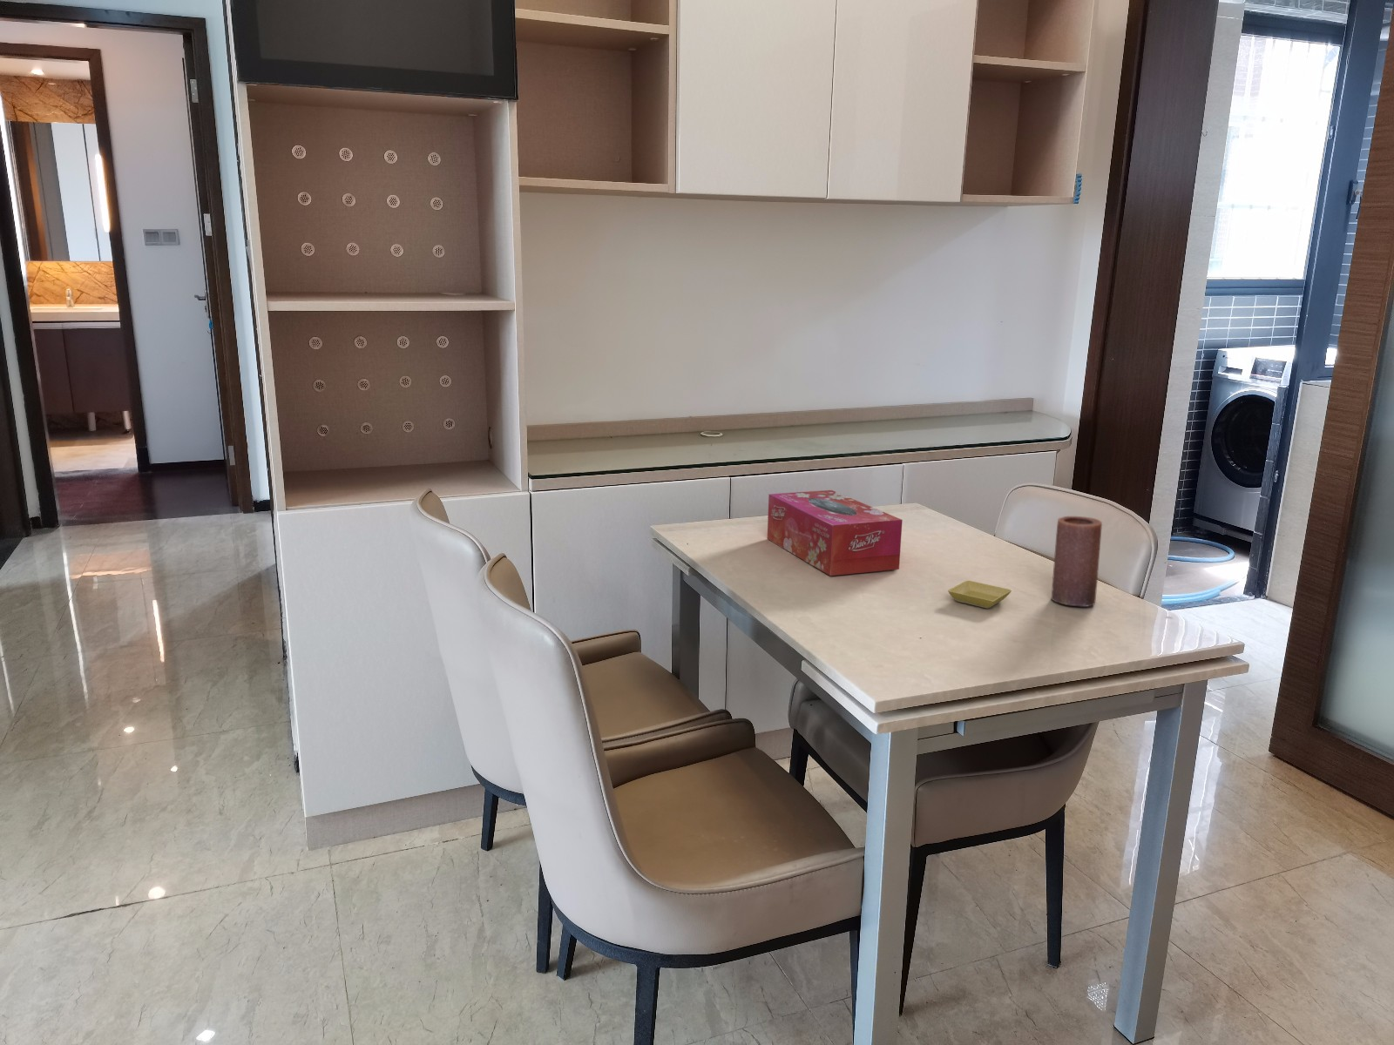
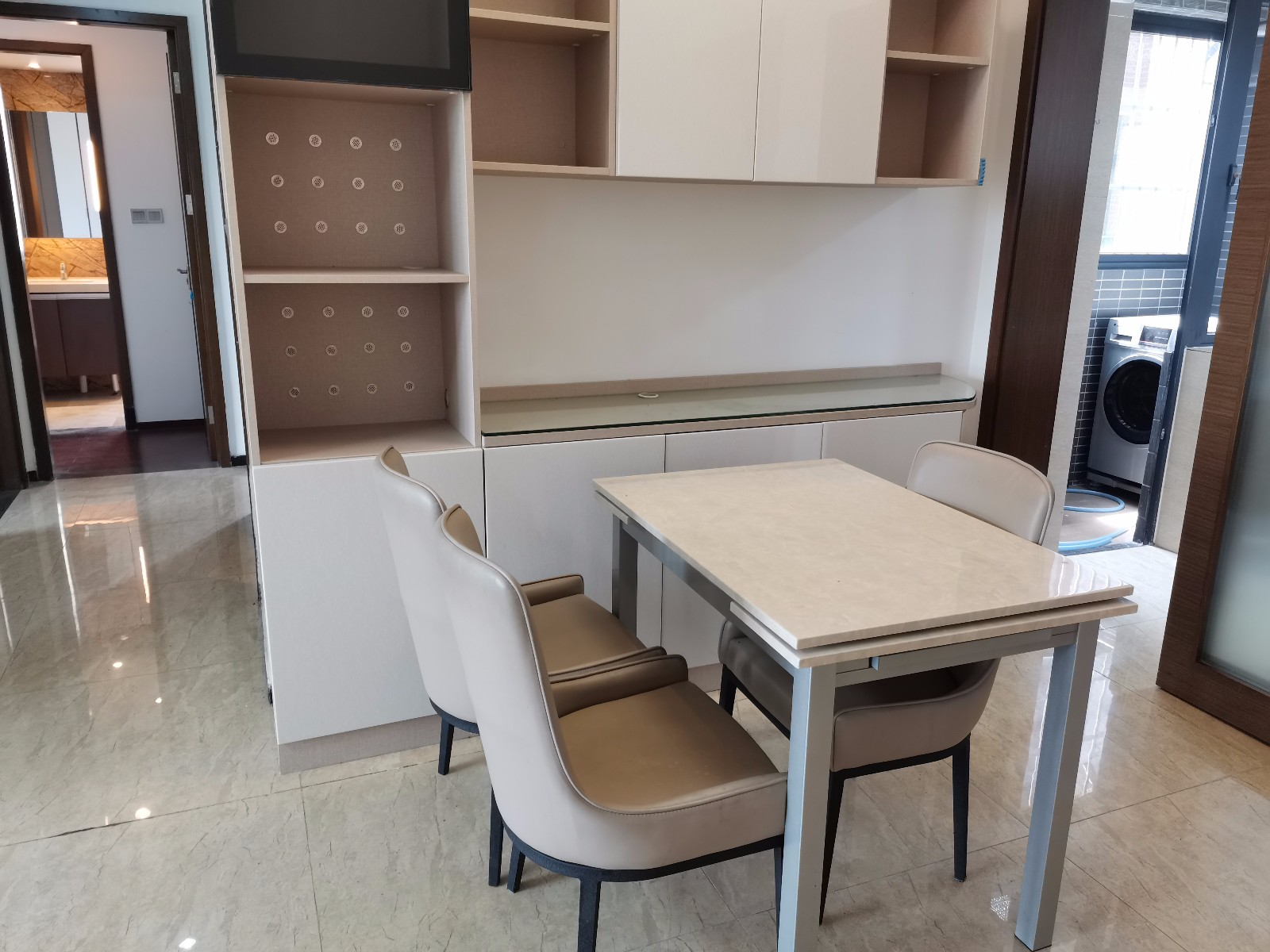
- candle (1076, 561)
- saucer (979, 595)
- tissue box (830, 529)
